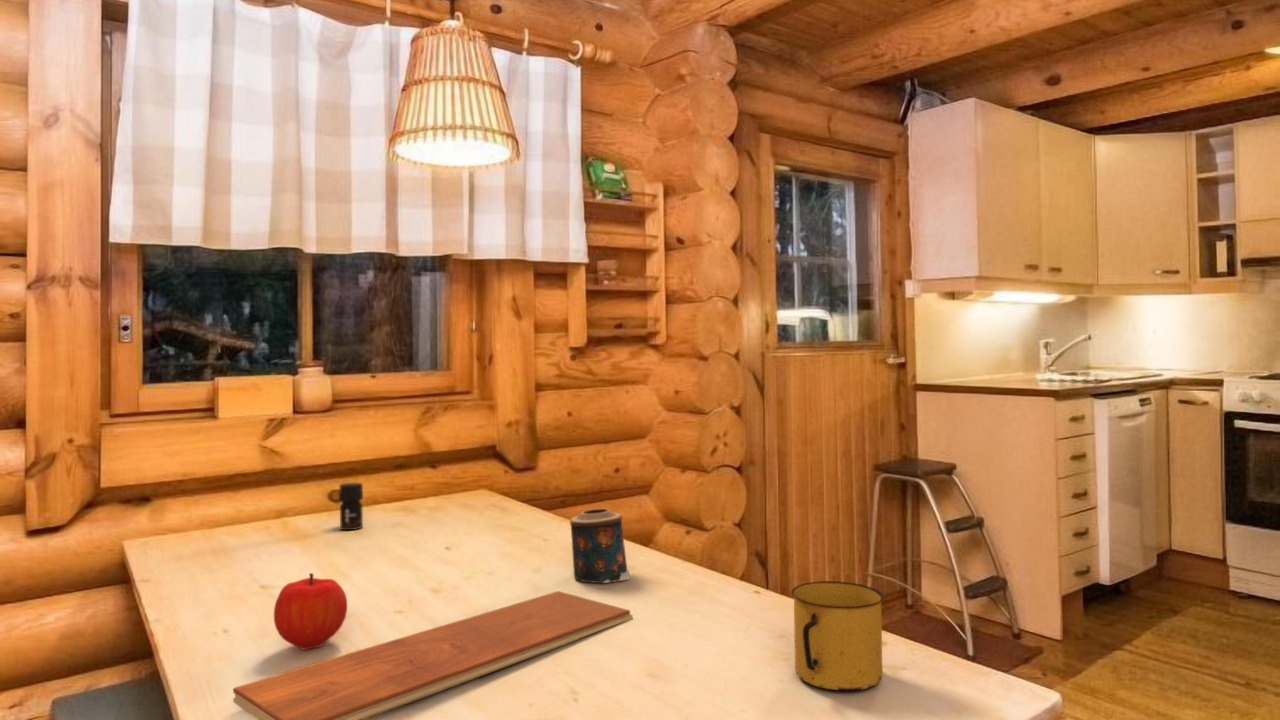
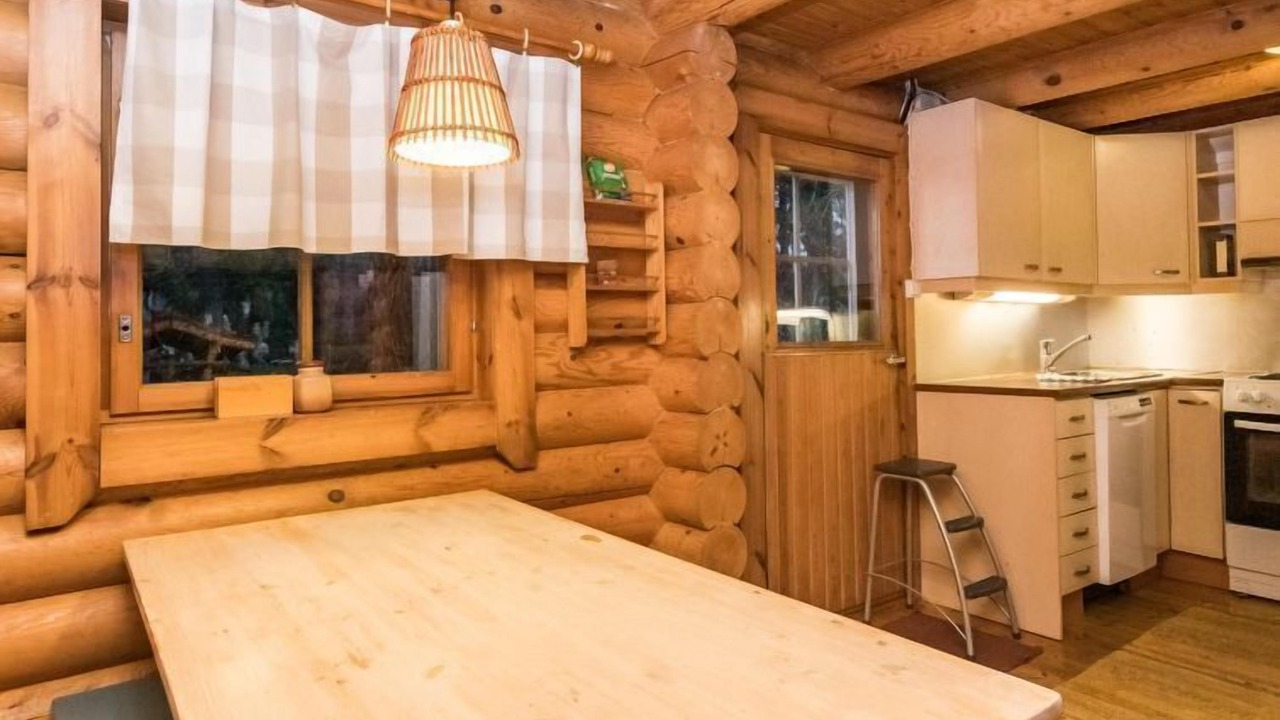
- jar (351, 506)
- fruit (311, 609)
- chopping board (458, 650)
- mug (832, 637)
- candle (605, 541)
